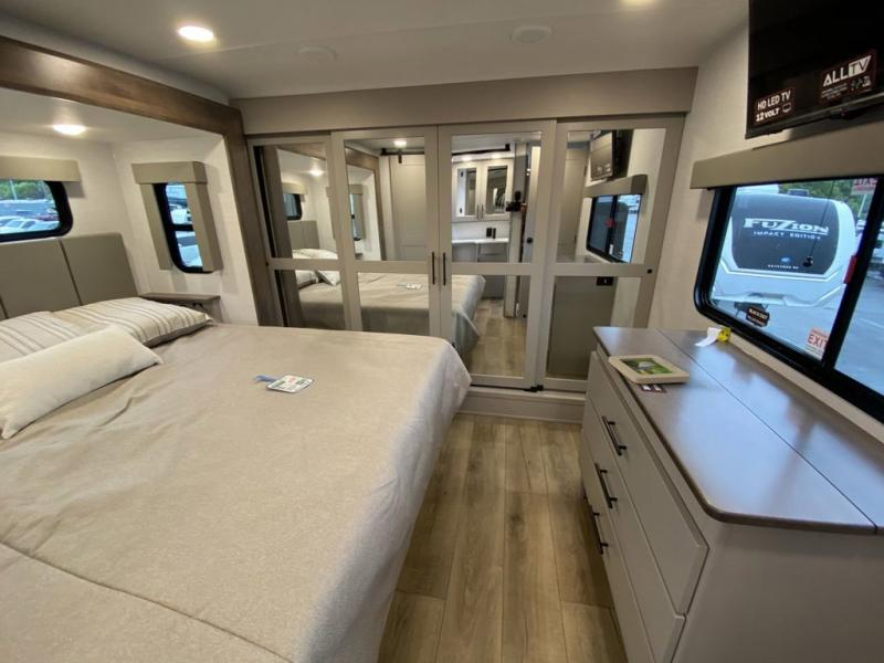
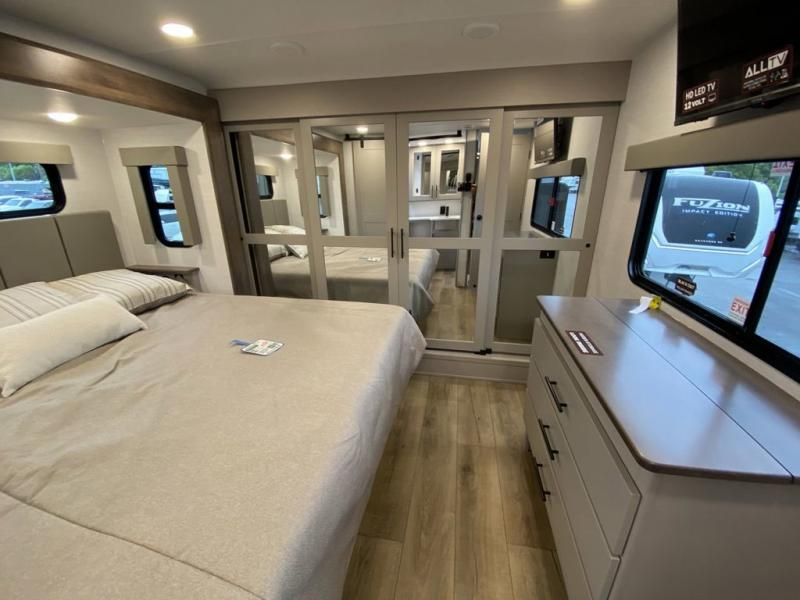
- picture frame (645, 368)
